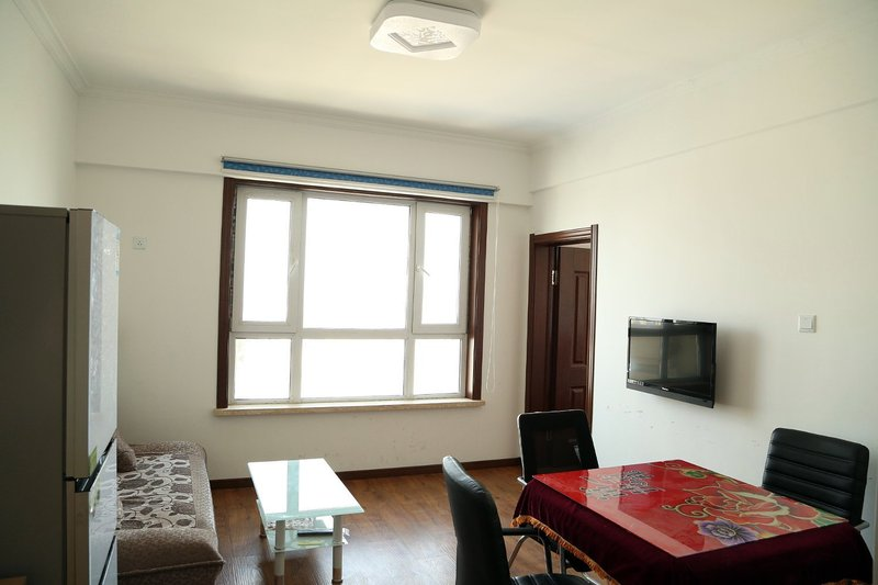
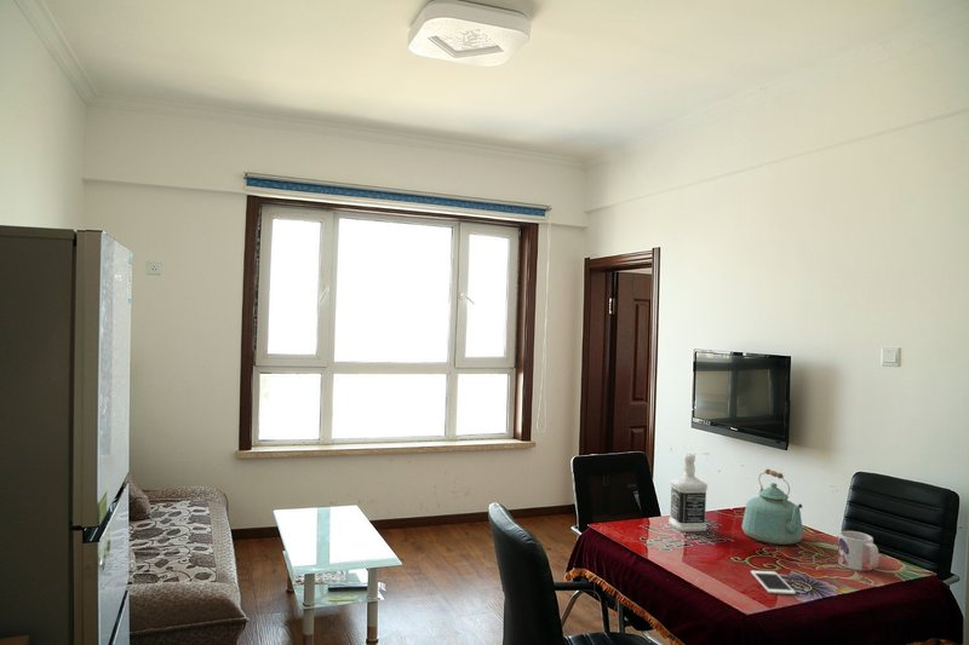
+ mug (859, 552)
+ kettle (776, 505)
+ cell phone (772, 581)
+ bottle (688, 490)
